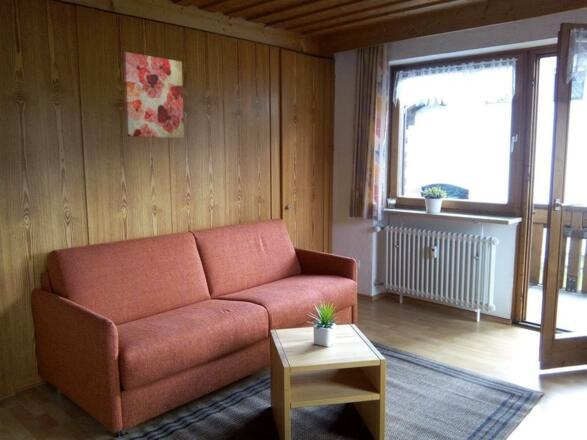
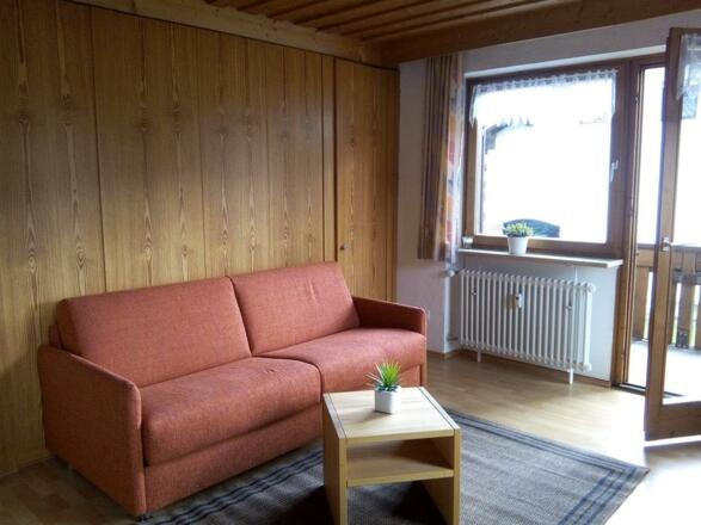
- wall art (155, 97)
